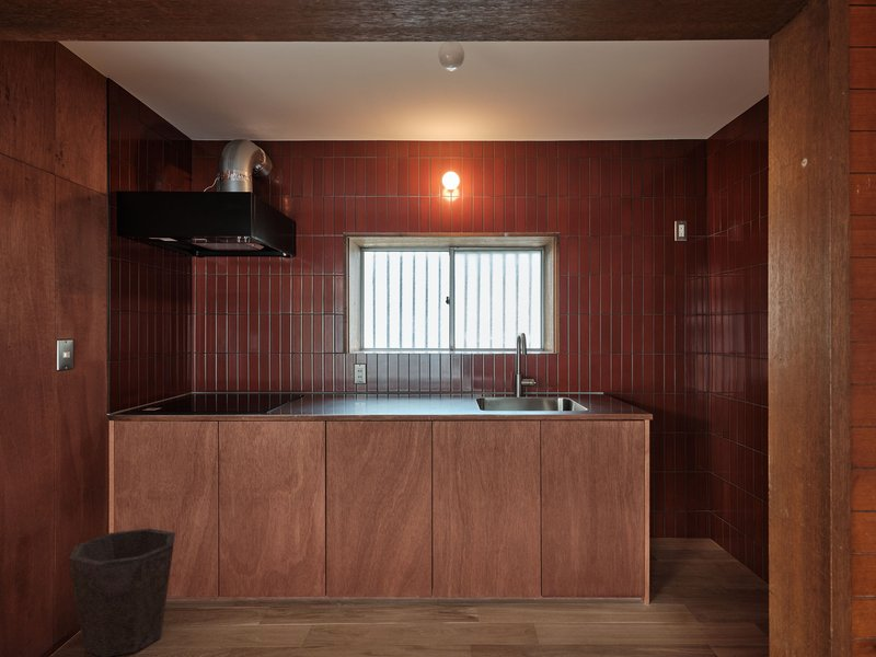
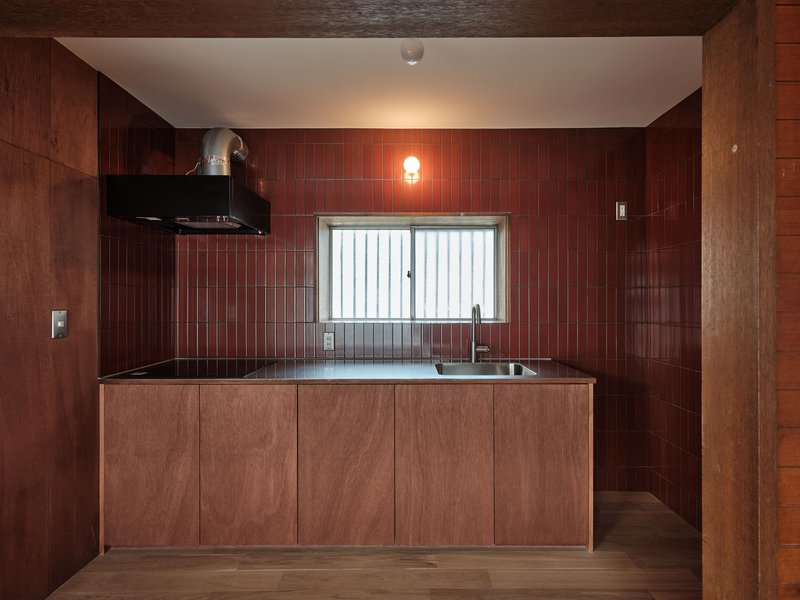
- waste bin (125, 591)
